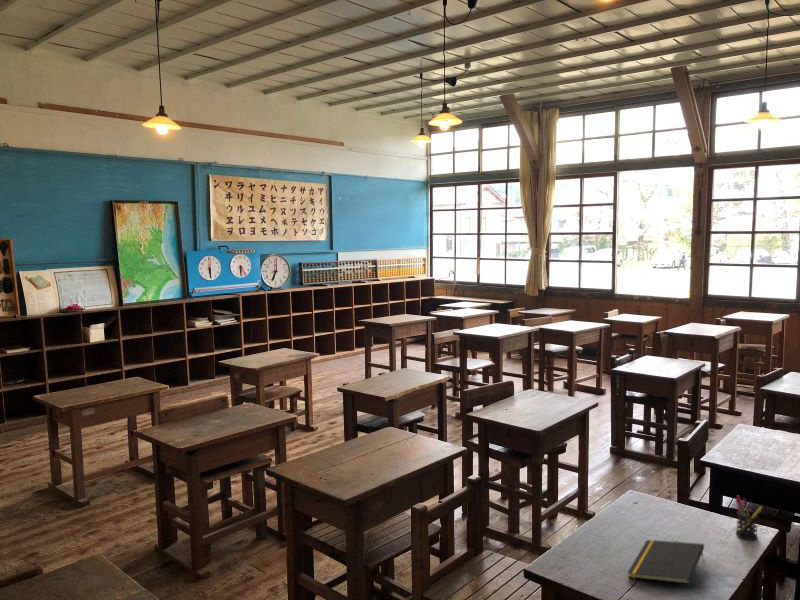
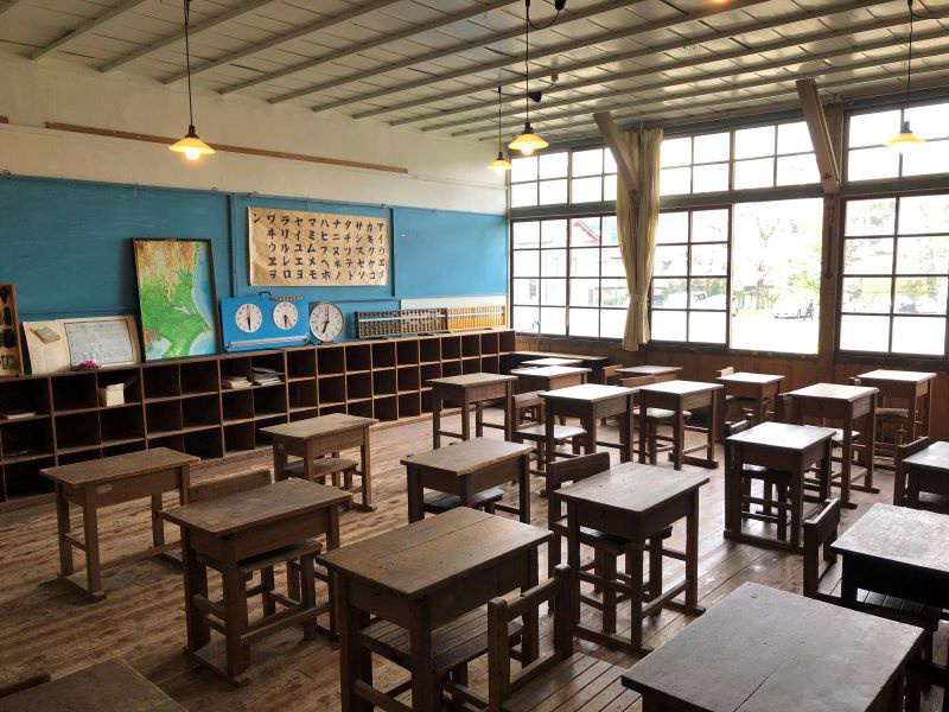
- pen holder (745, 517)
- notepad (666, 560)
